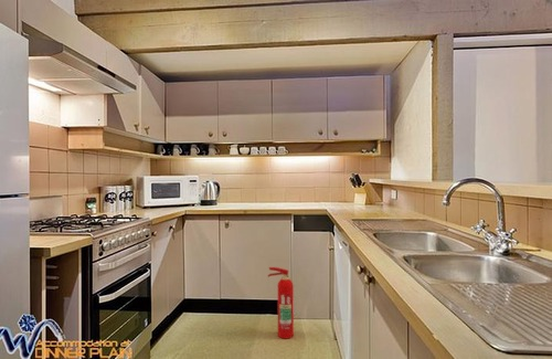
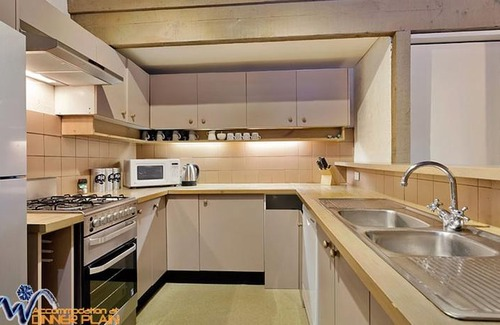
- fire extinguisher (280, 299)
